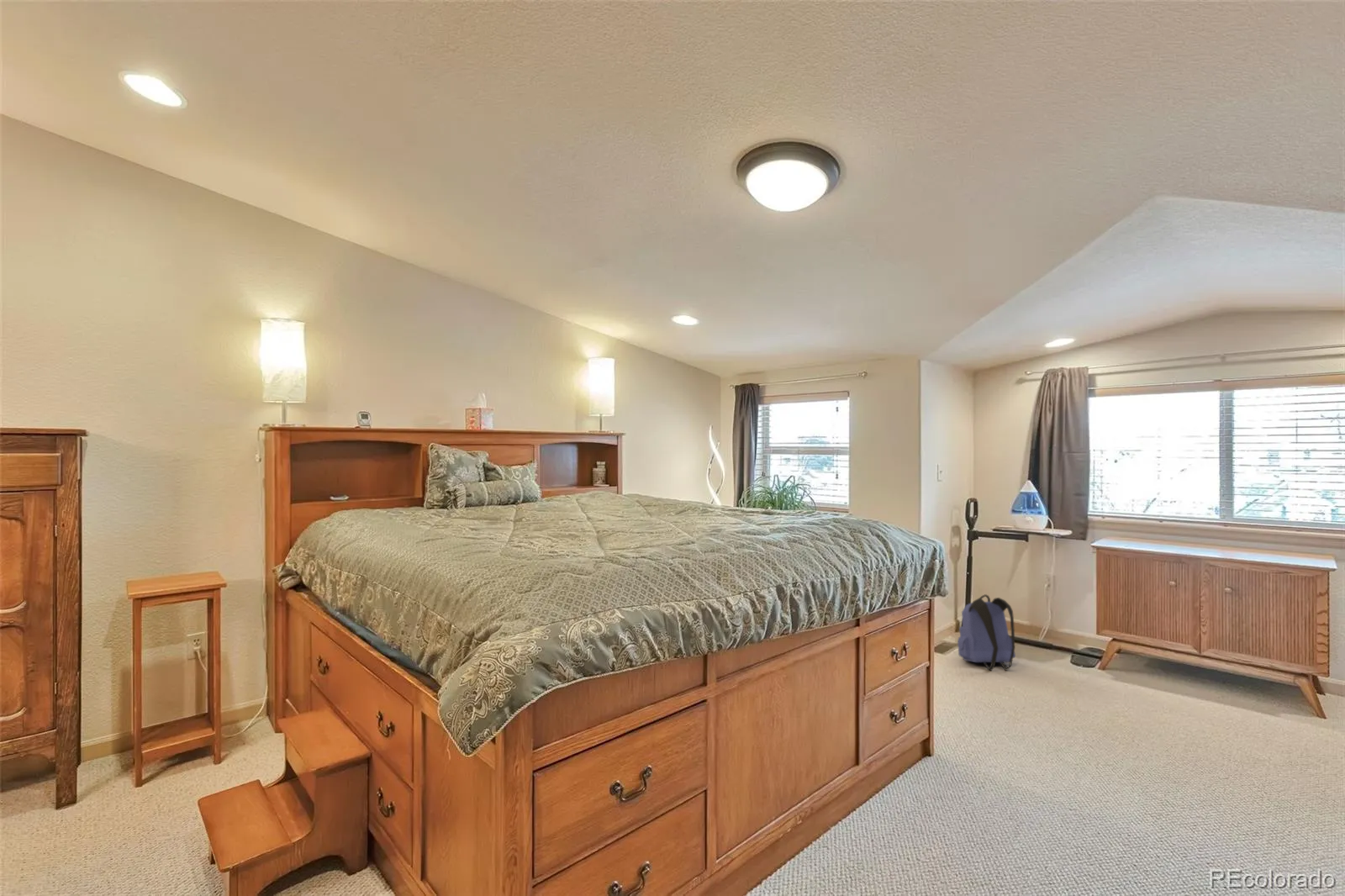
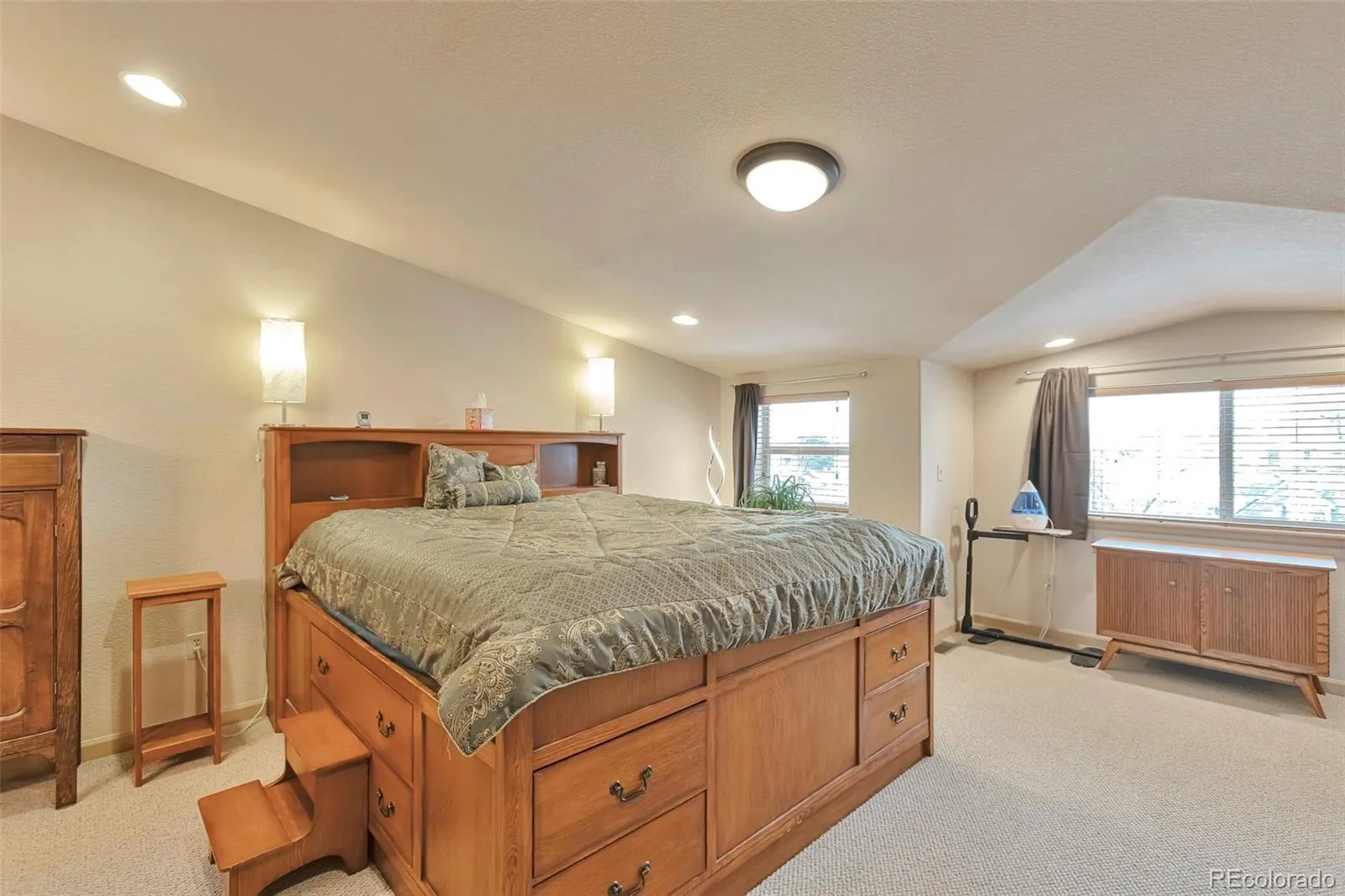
- backpack (990, 630)
